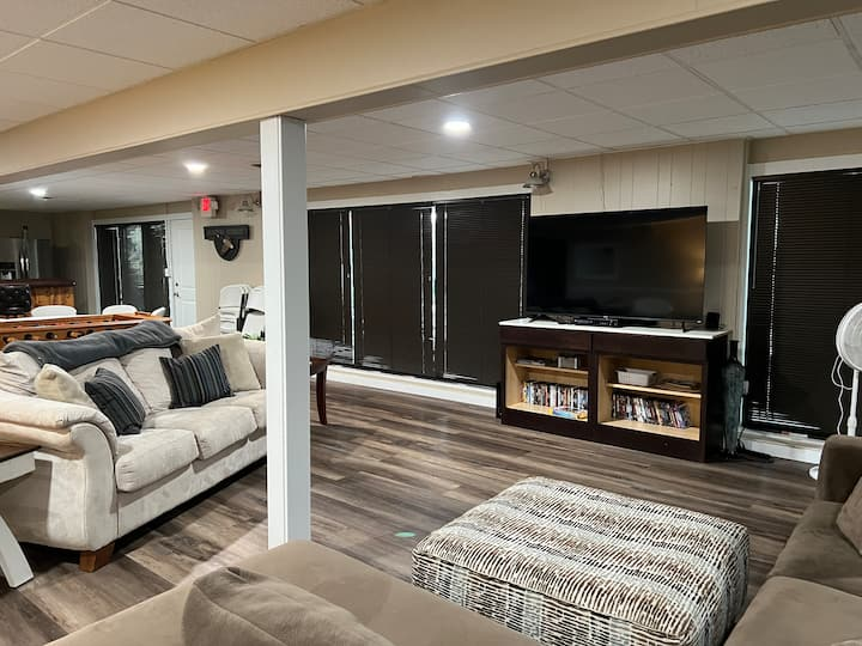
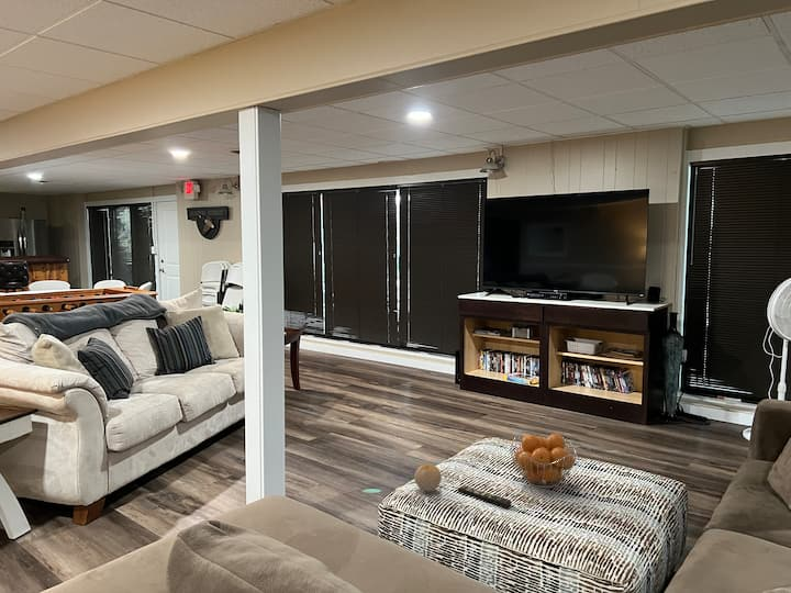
+ fruit (427, 478)
+ remote control (483, 495)
+ fruit basket (542, 459)
